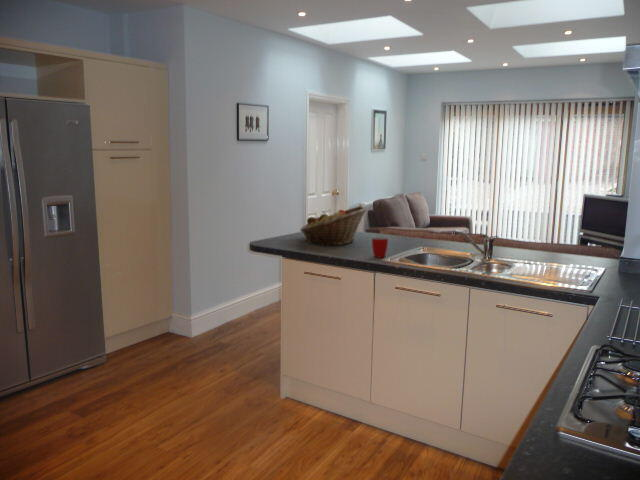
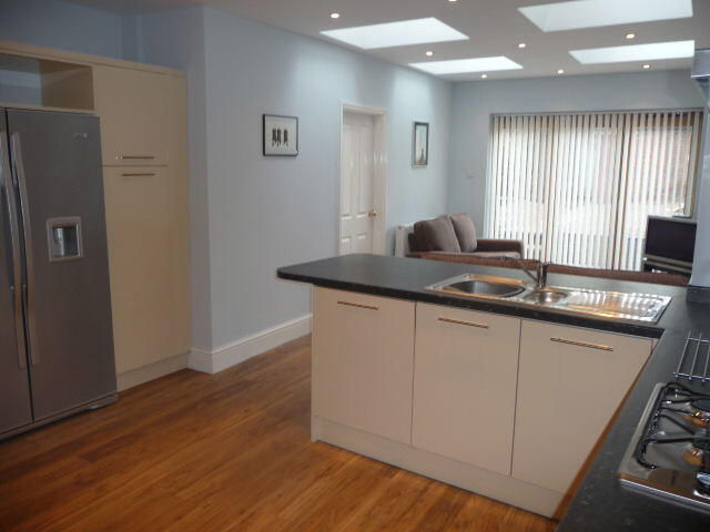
- mug (379, 246)
- fruit basket (333, 224)
